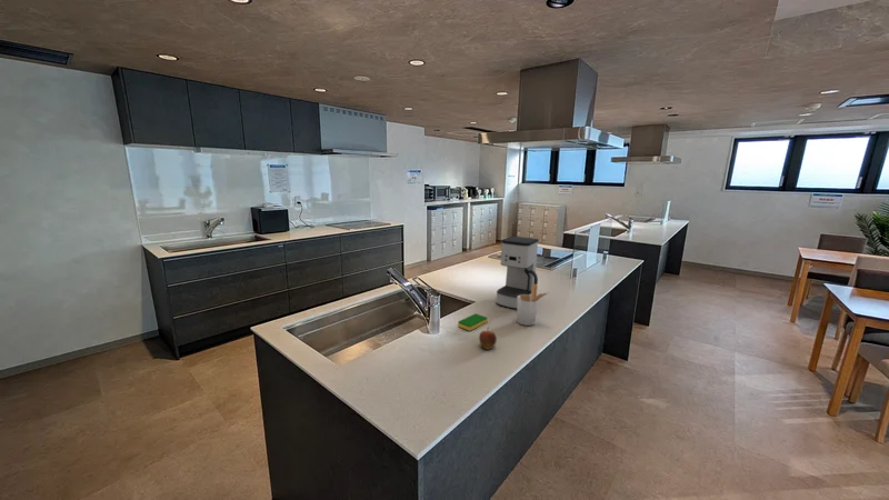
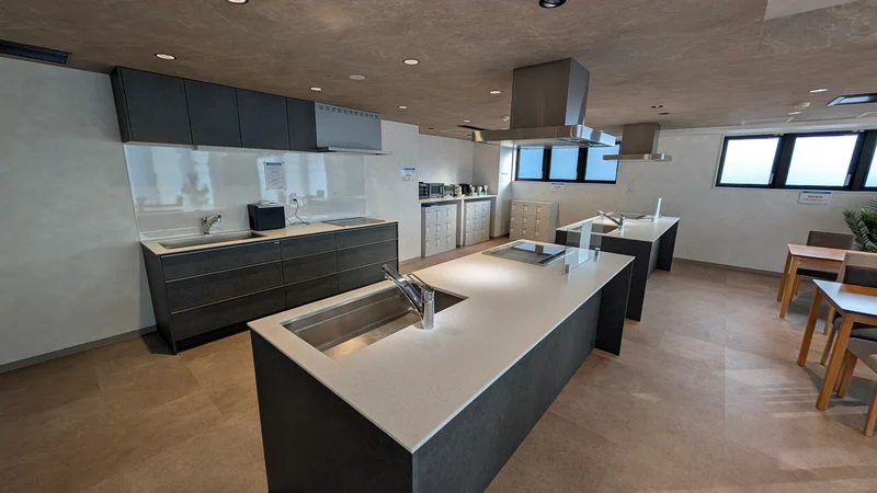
- fruit (487, 338)
- dish sponge (472, 321)
- utensil holder (531, 306)
- coffee maker (519, 271)
